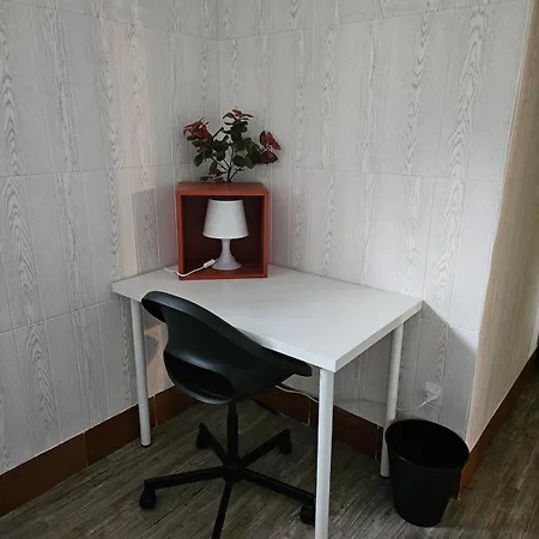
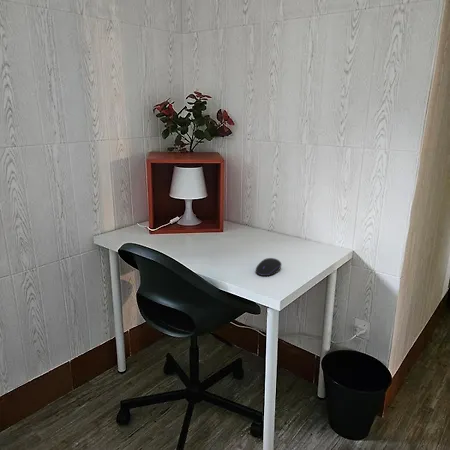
+ computer mouse (268, 265)
